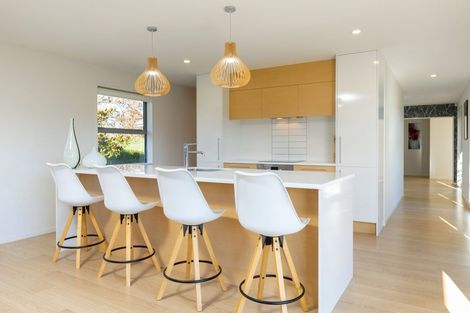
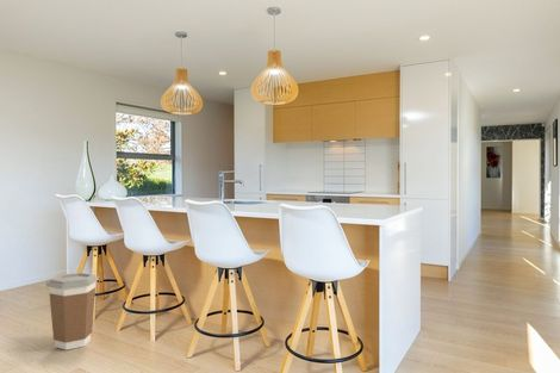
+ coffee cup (73, 310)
